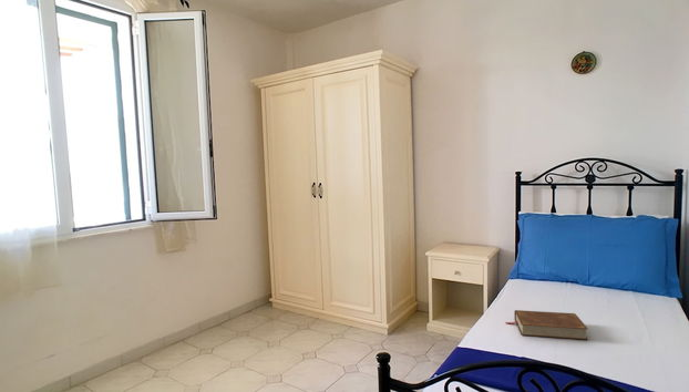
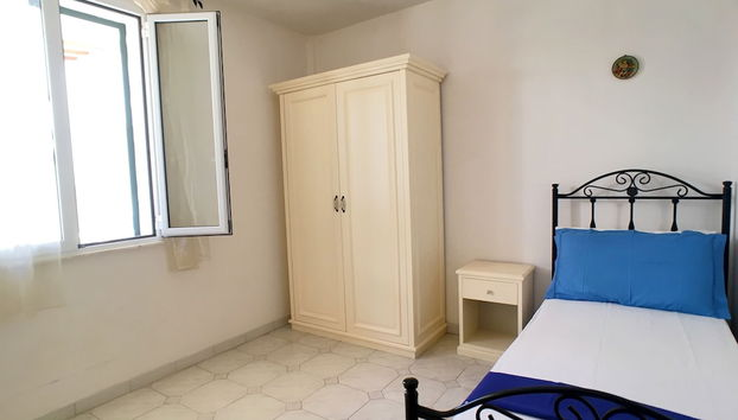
- book (548, 323)
